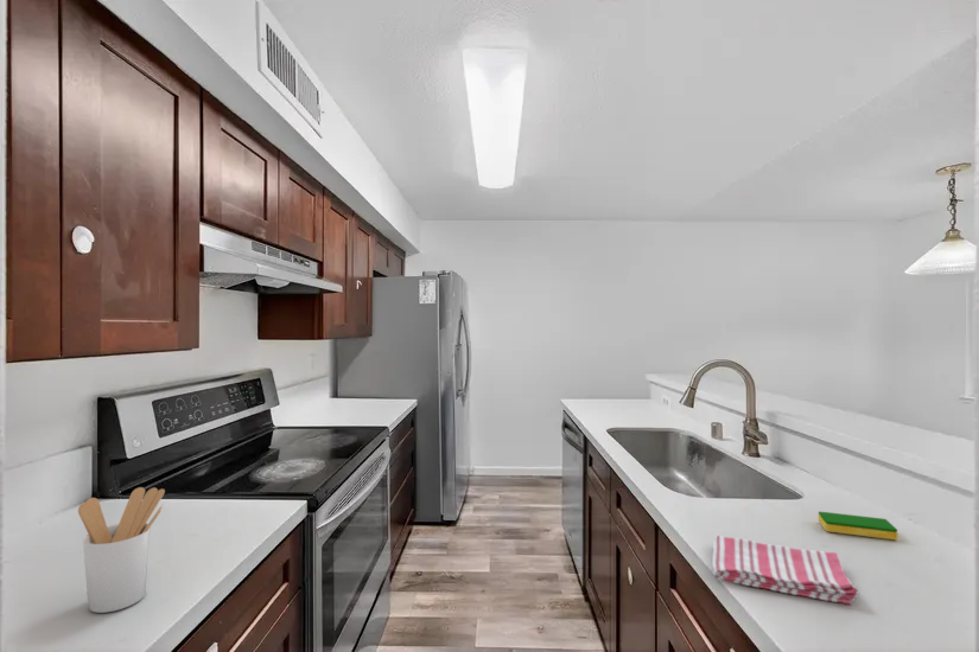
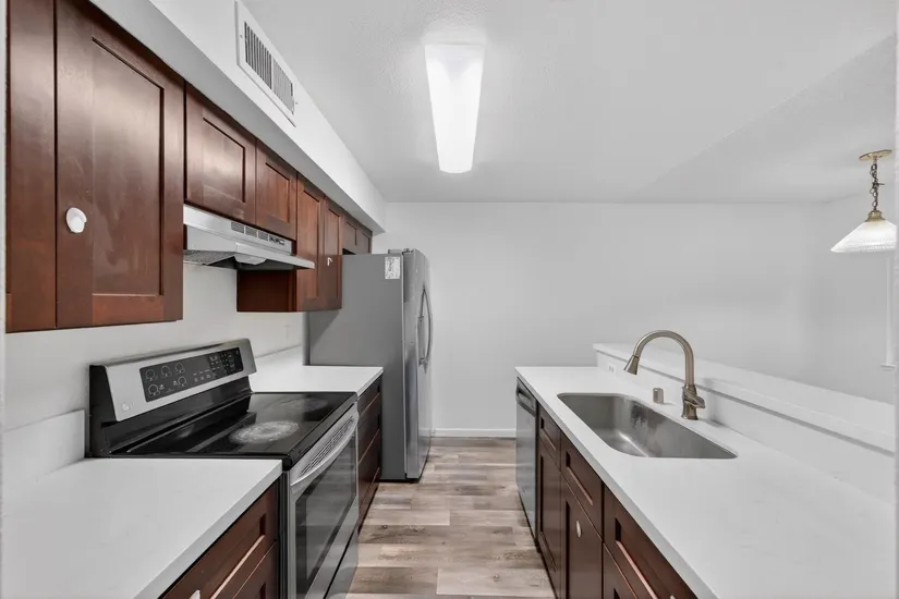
- dish towel (776, 563)
- dish sponge (856, 524)
- utensil holder (127, 543)
